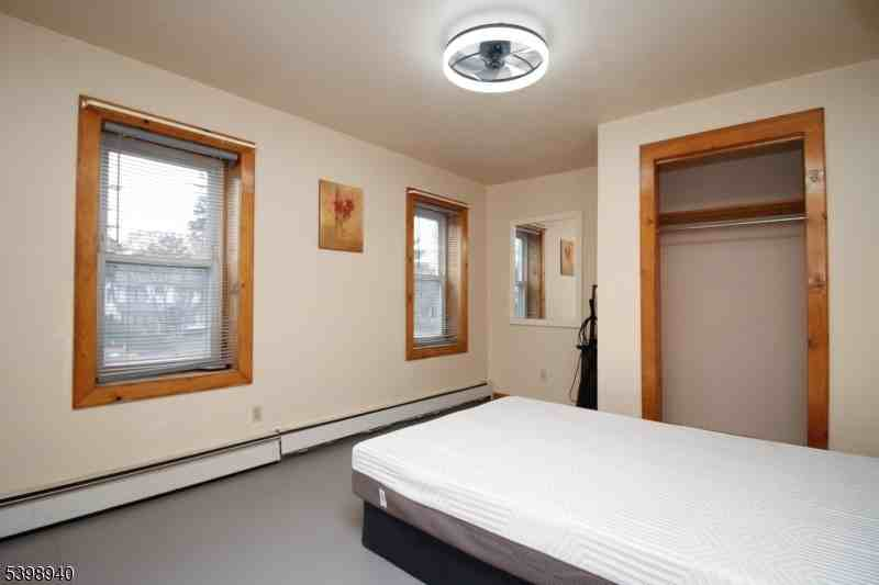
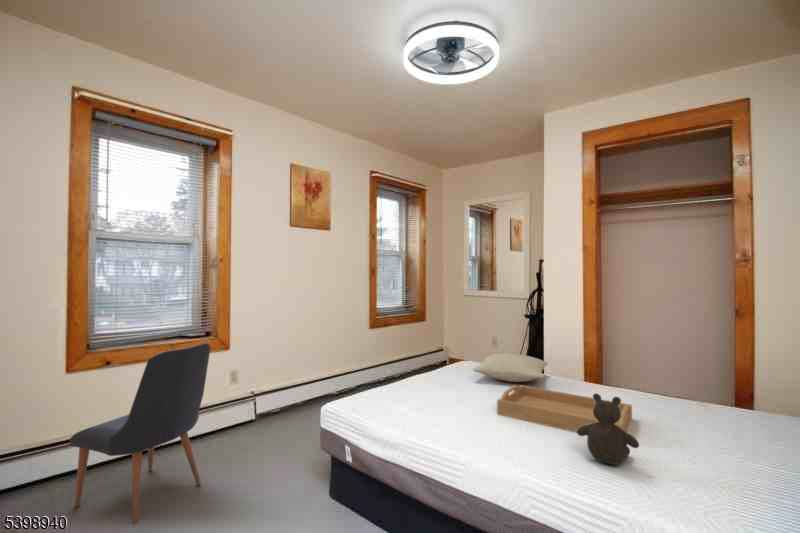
+ chair (149, 420)
+ serving tray (563, 407)
+ pillow (511, 366)
+ teddy bear (608, 425)
